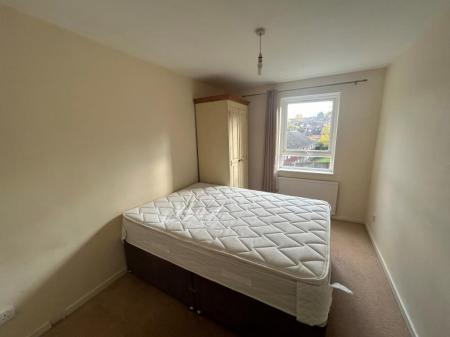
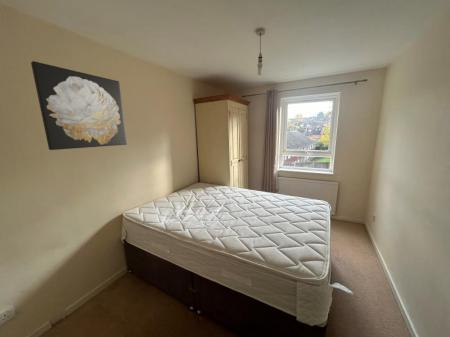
+ wall art (88, 111)
